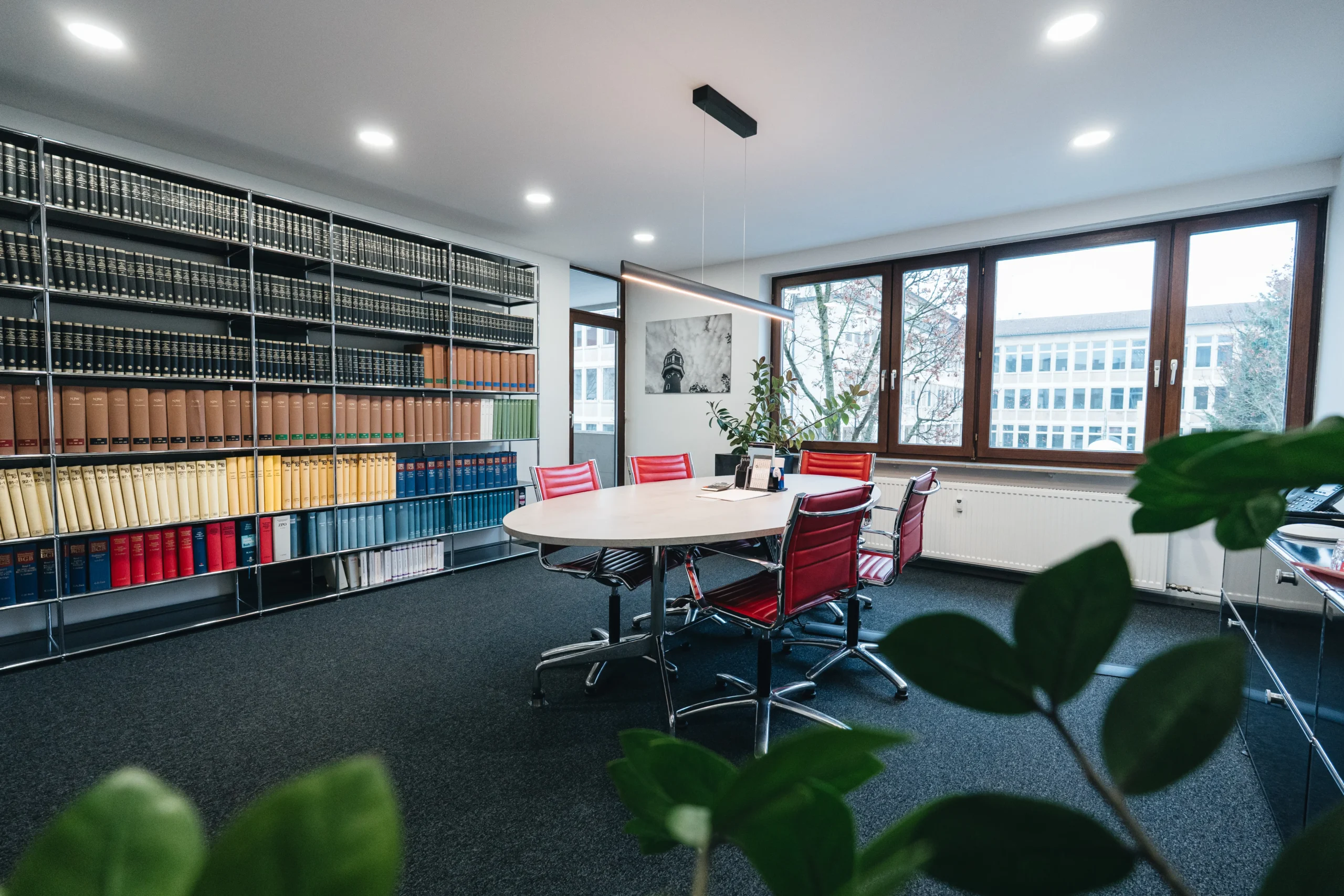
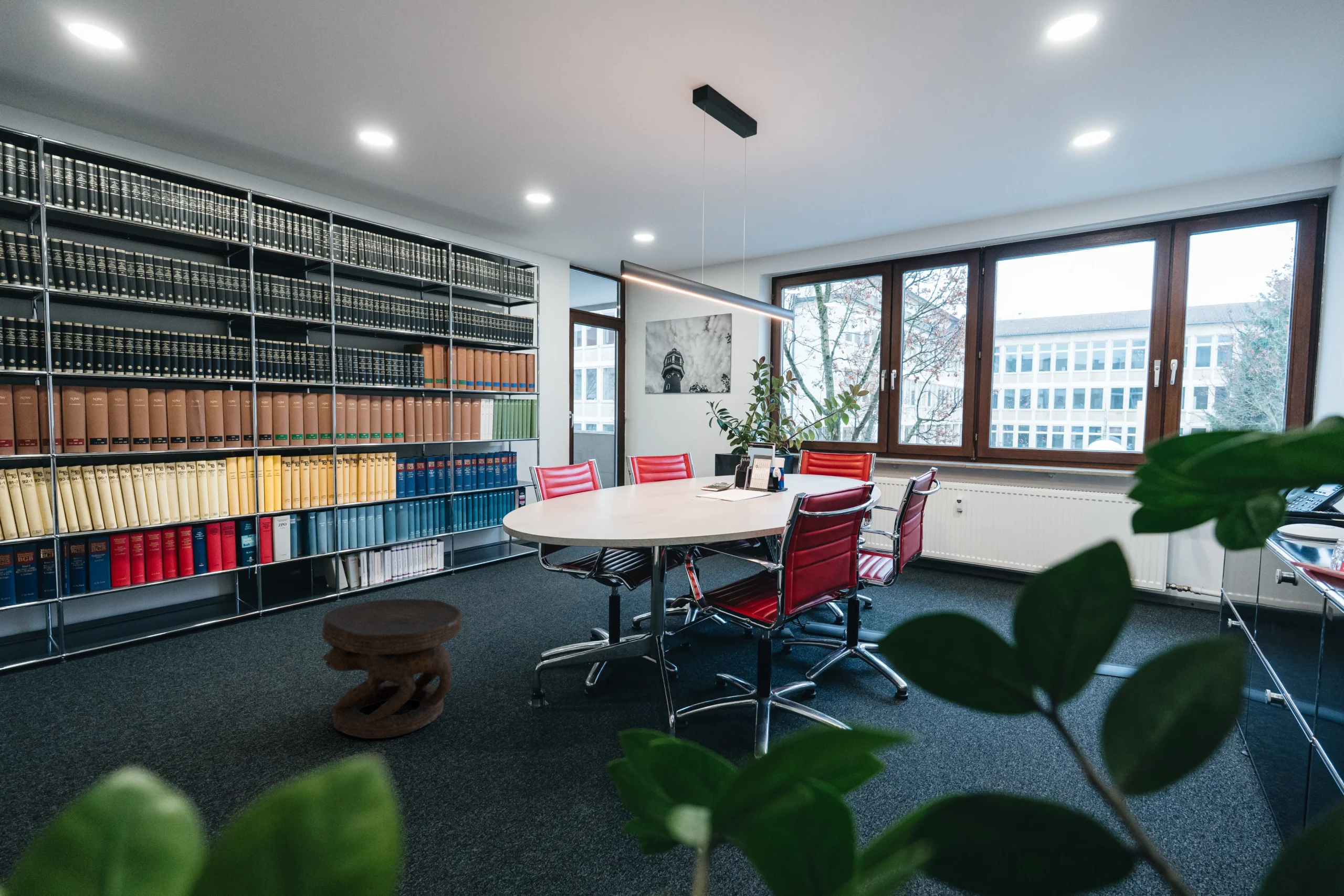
+ side table (391, 663)
